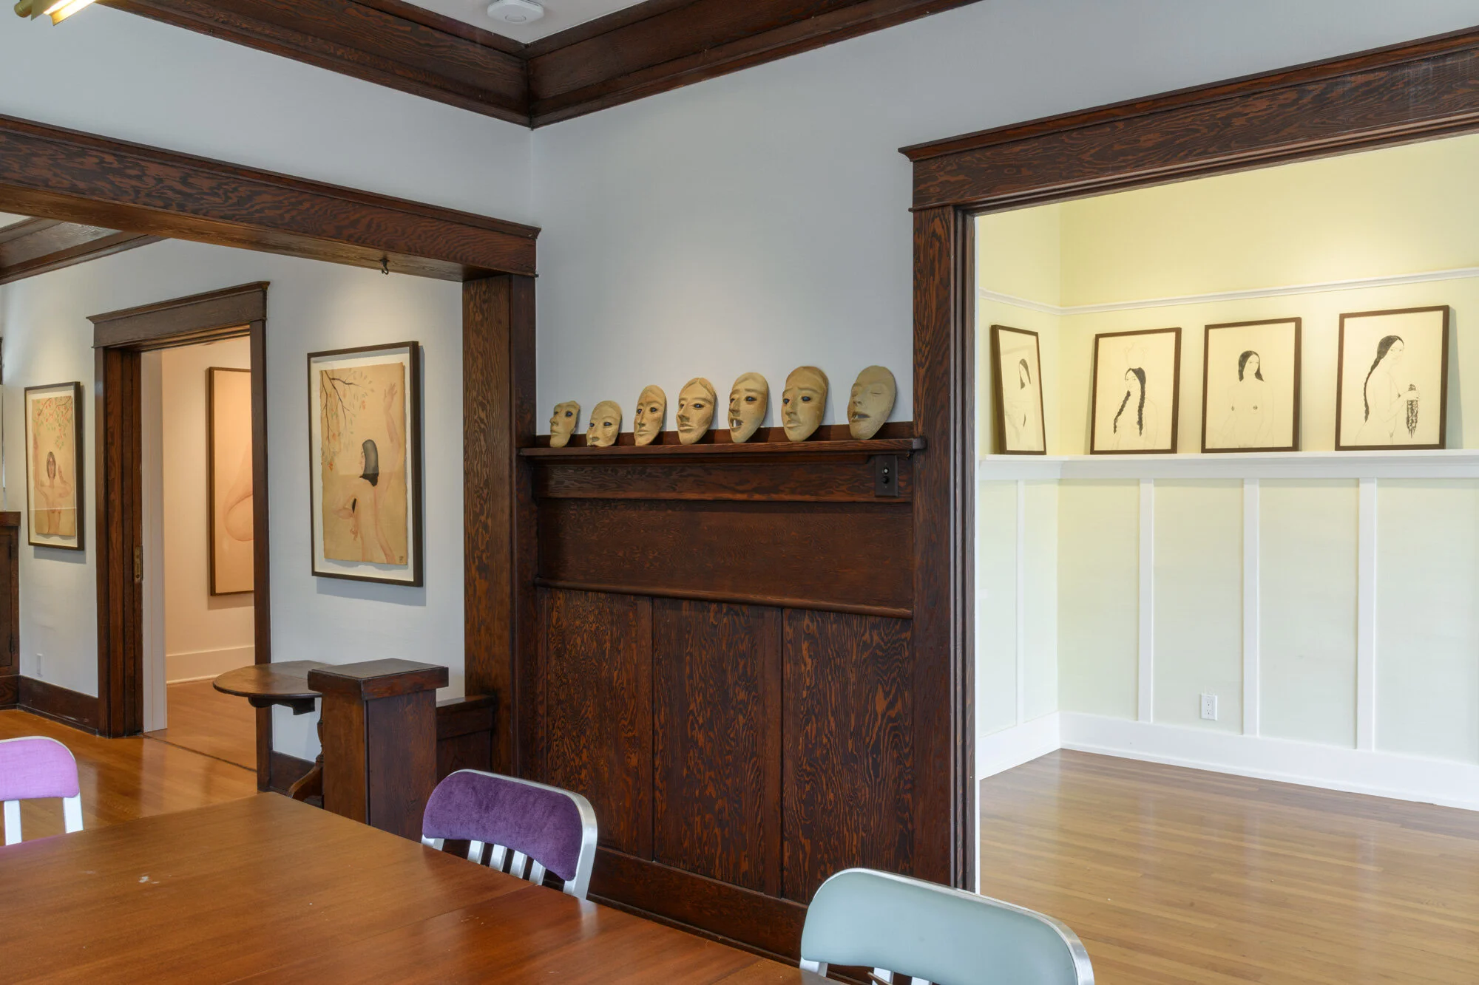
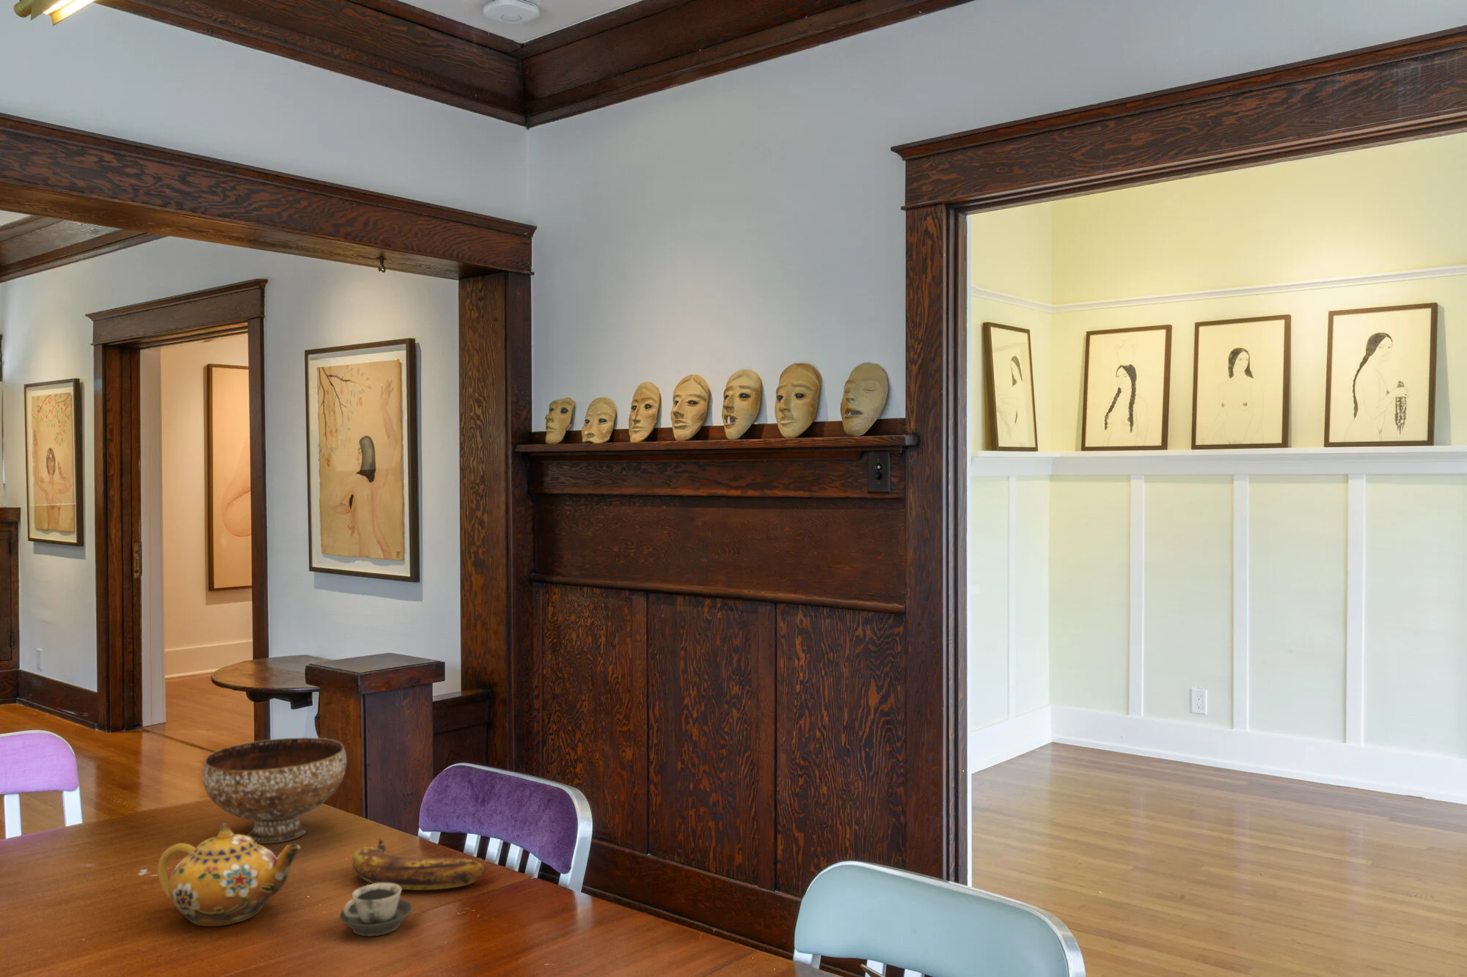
+ banana (412, 861)
+ cup (376, 908)
+ teapot (227, 869)
+ bowl (276, 793)
